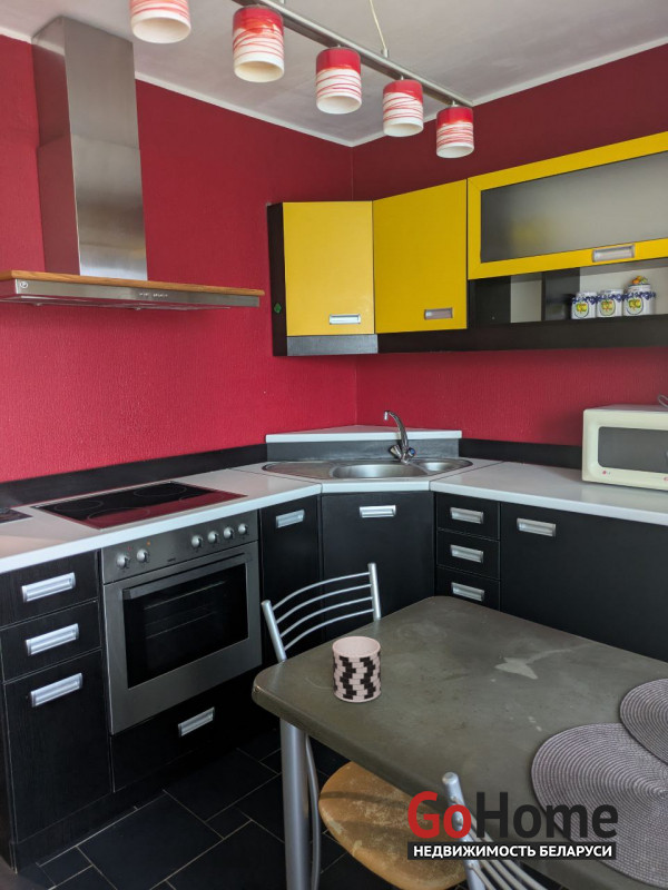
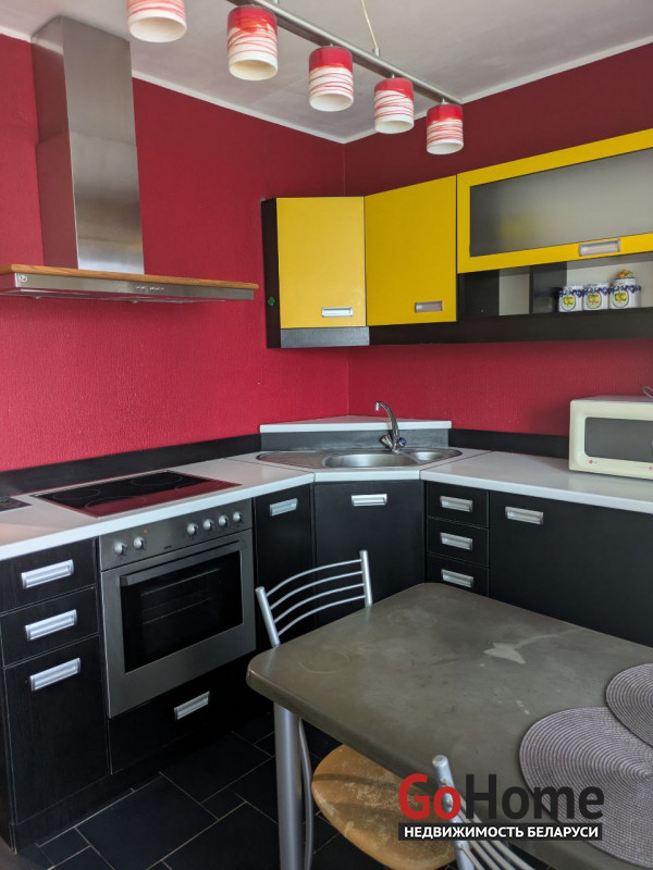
- cup (354, 664)
